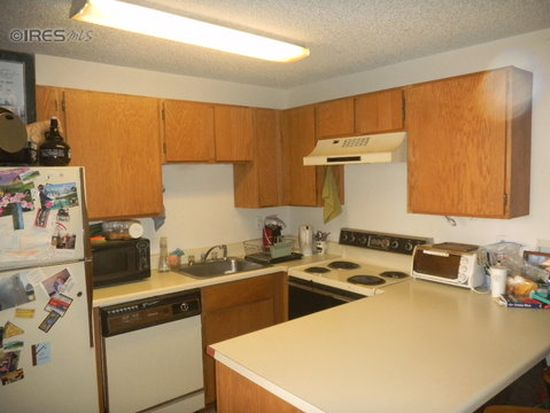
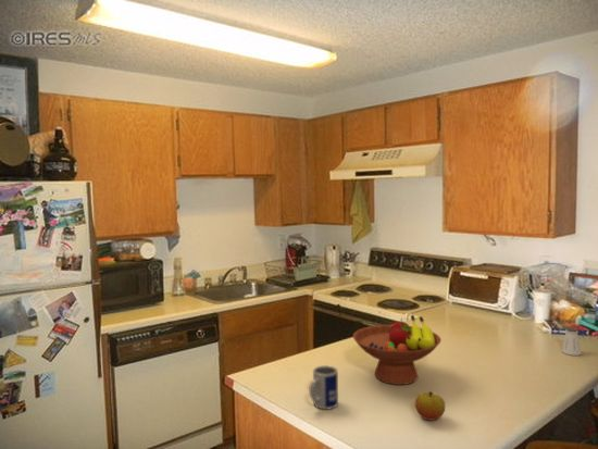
+ apple (429, 404)
+ mug (322, 388)
+ fruit bowl (396, 349)
+ saltshaker (571, 340)
